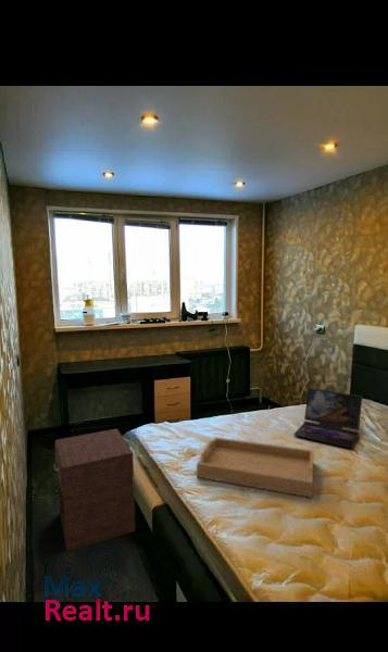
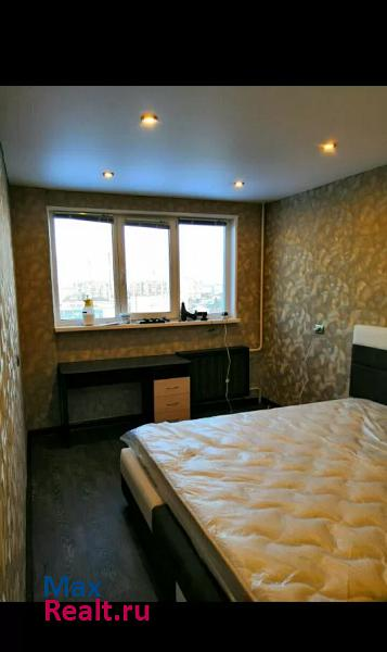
- laptop (328, 416)
- nightstand (91, 485)
- serving tray (256, 461)
